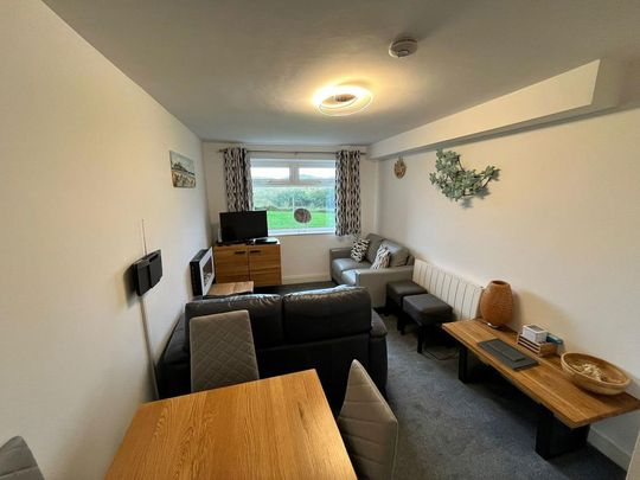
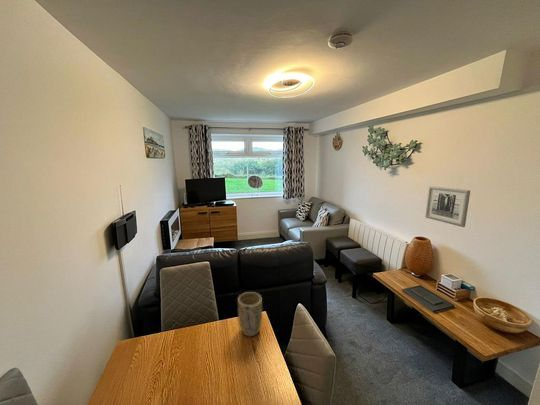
+ plant pot (250, 314)
+ wall art (445, 205)
